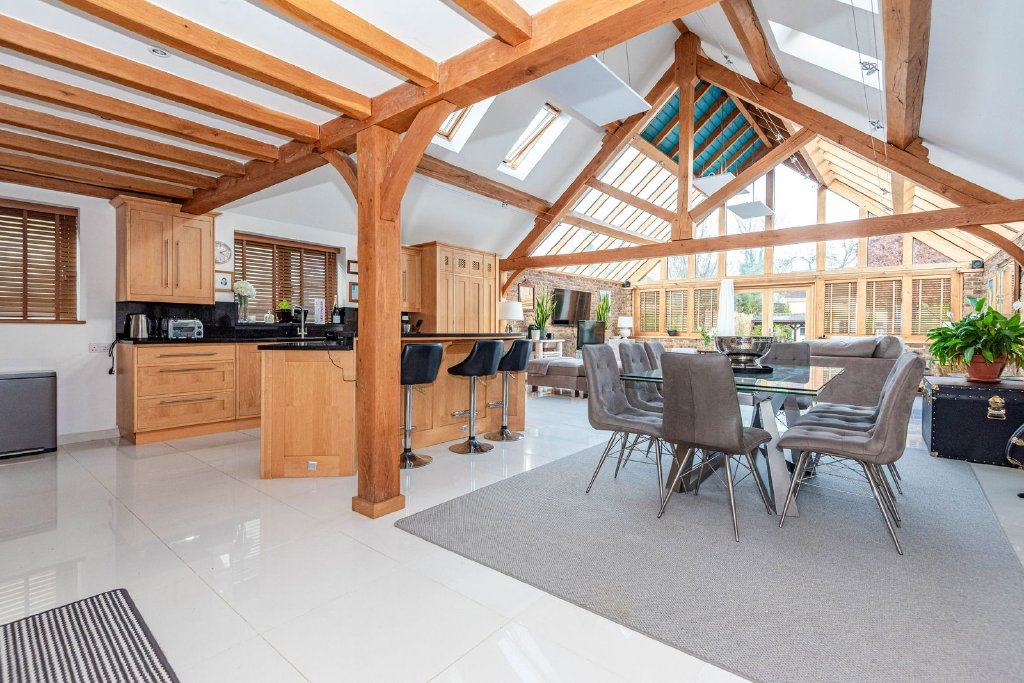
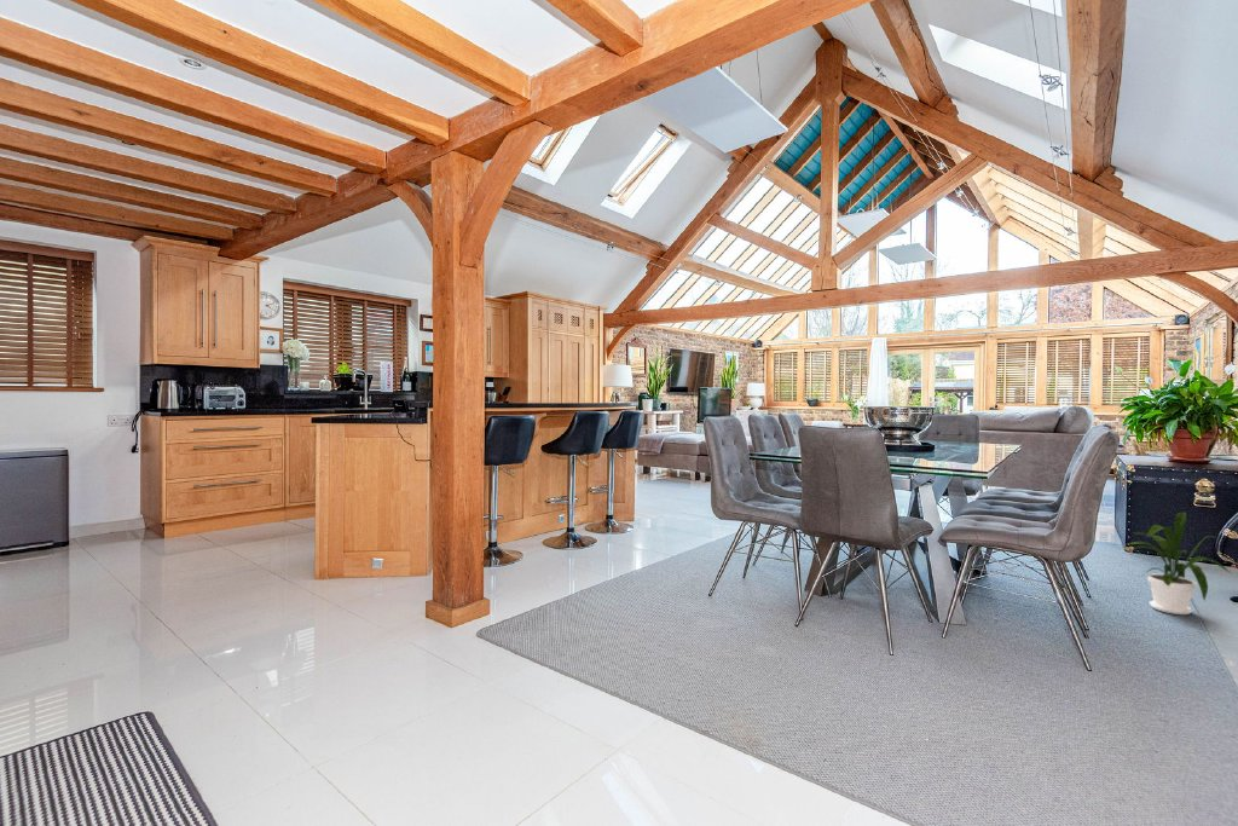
+ house plant (1170, 561)
